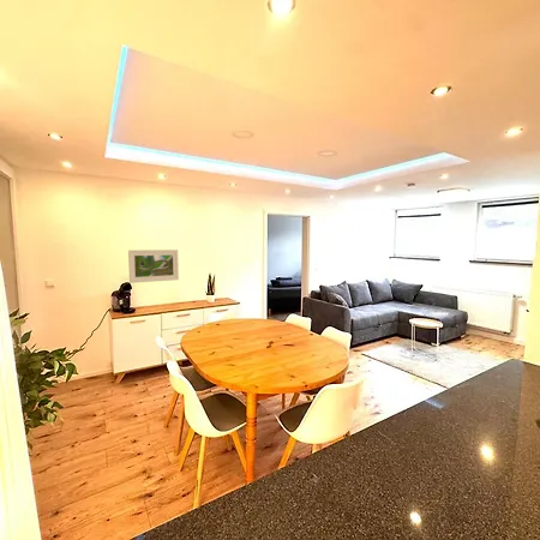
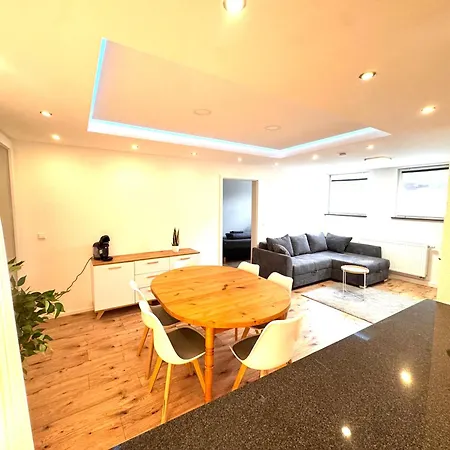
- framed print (154, 265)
